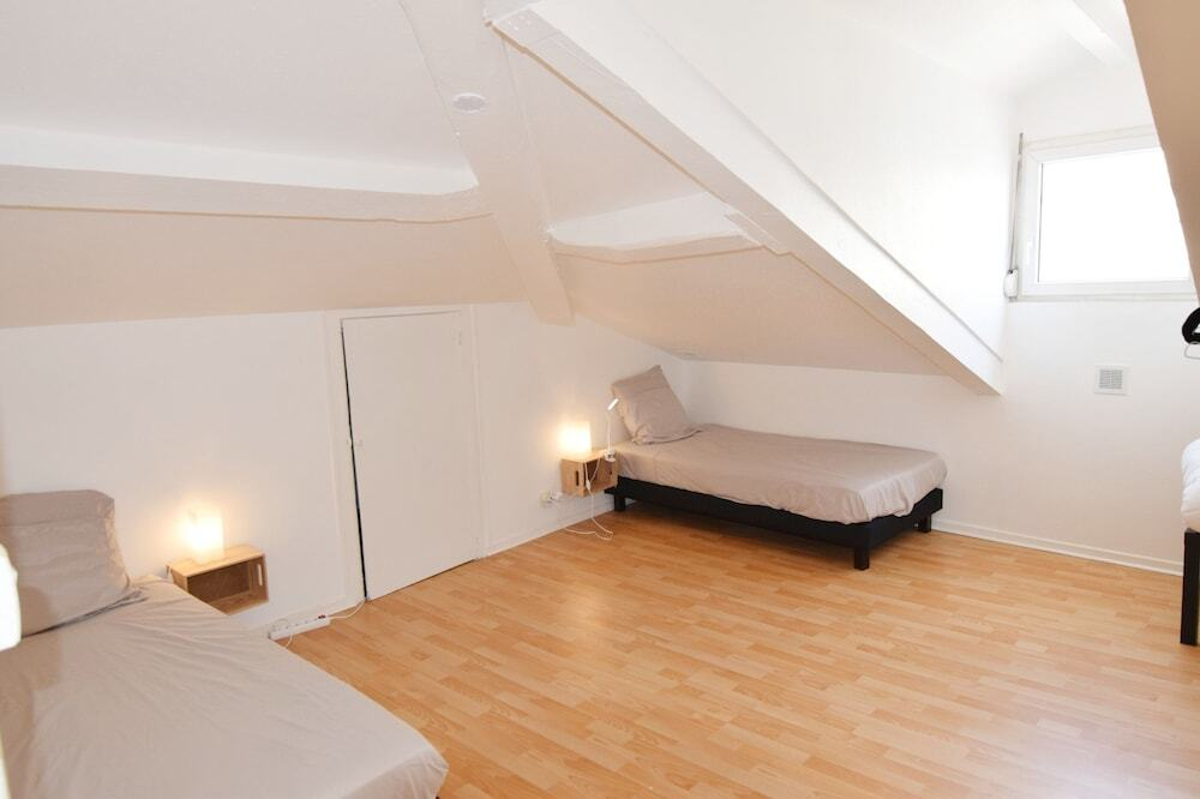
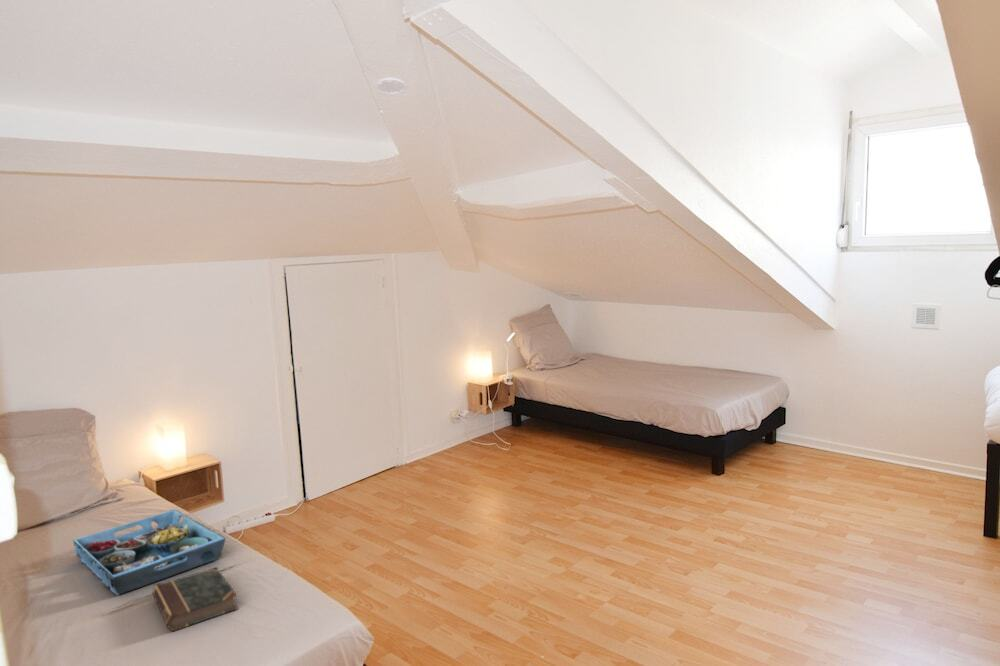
+ serving tray (149, 546)
+ book (193, 596)
